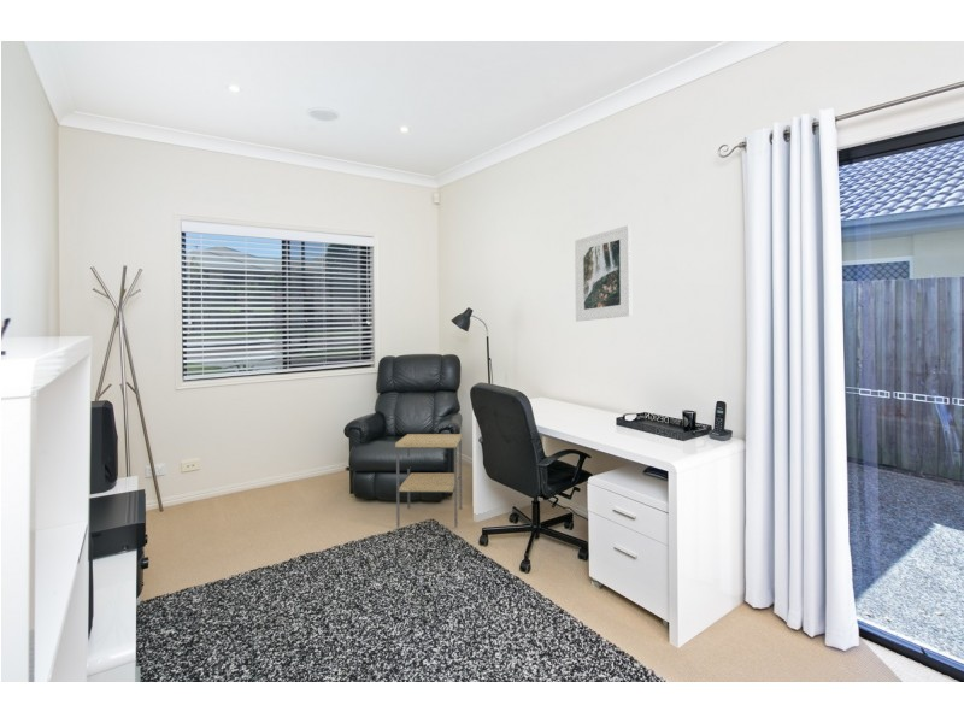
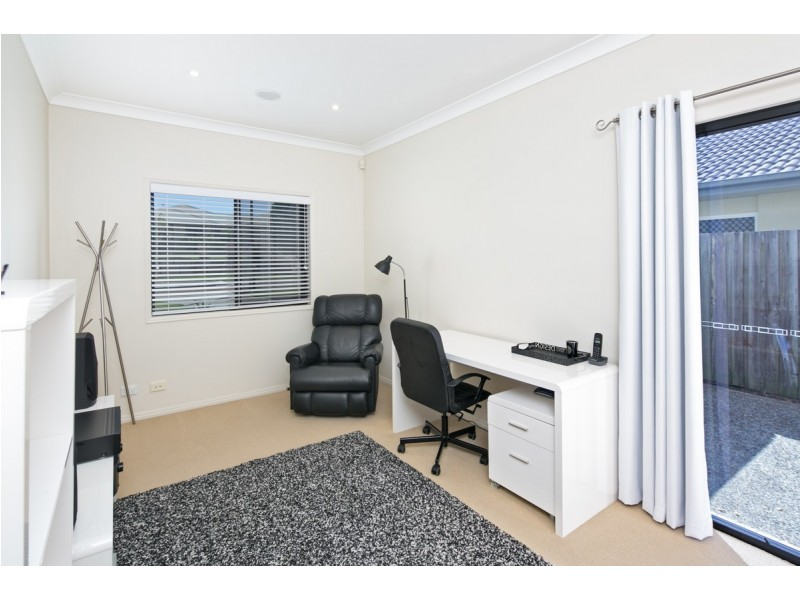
- side table (430, 478)
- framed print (601, 276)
